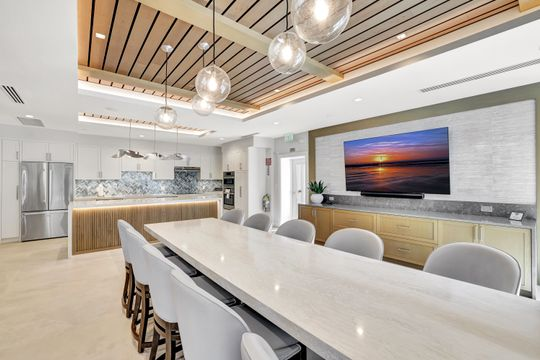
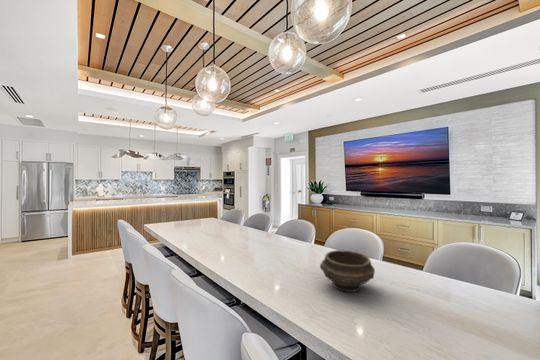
+ bowl (346, 271)
